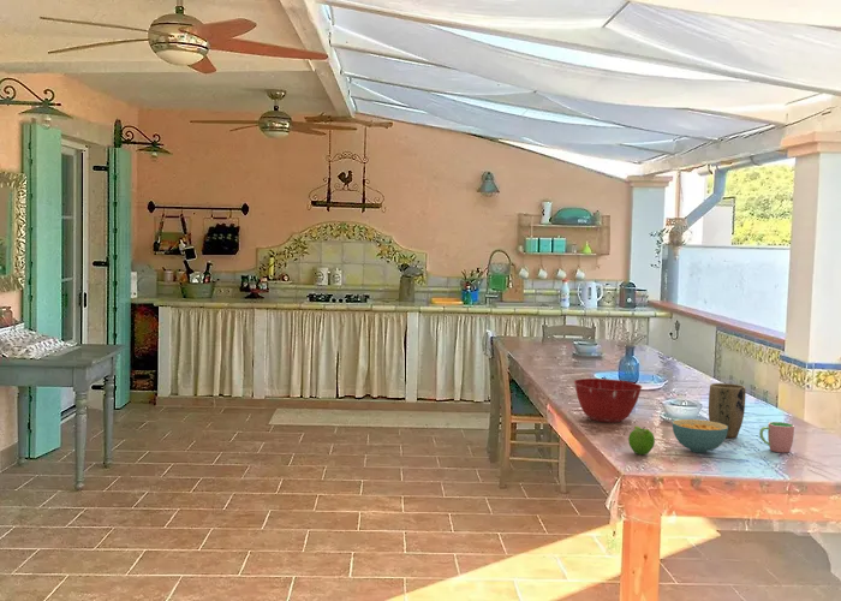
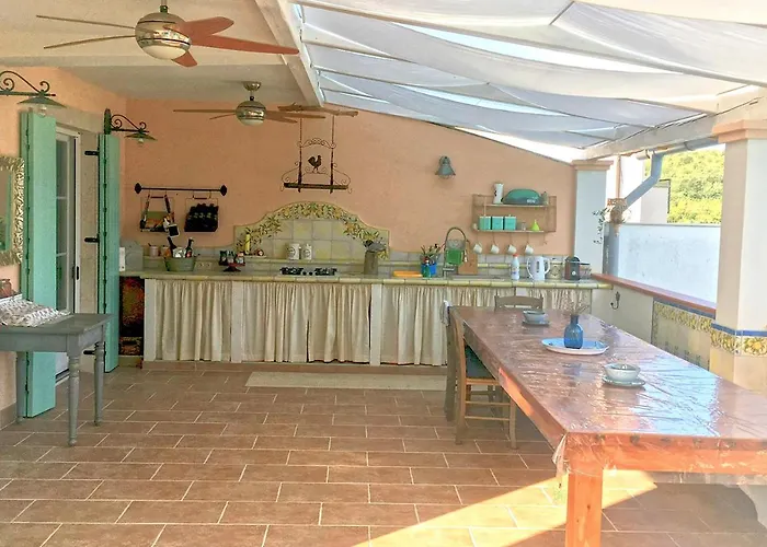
- cereal bowl (699, 438)
- plant pot (726, 410)
- mixing bowl (607, 401)
- cup (776, 436)
- fruit (642, 440)
